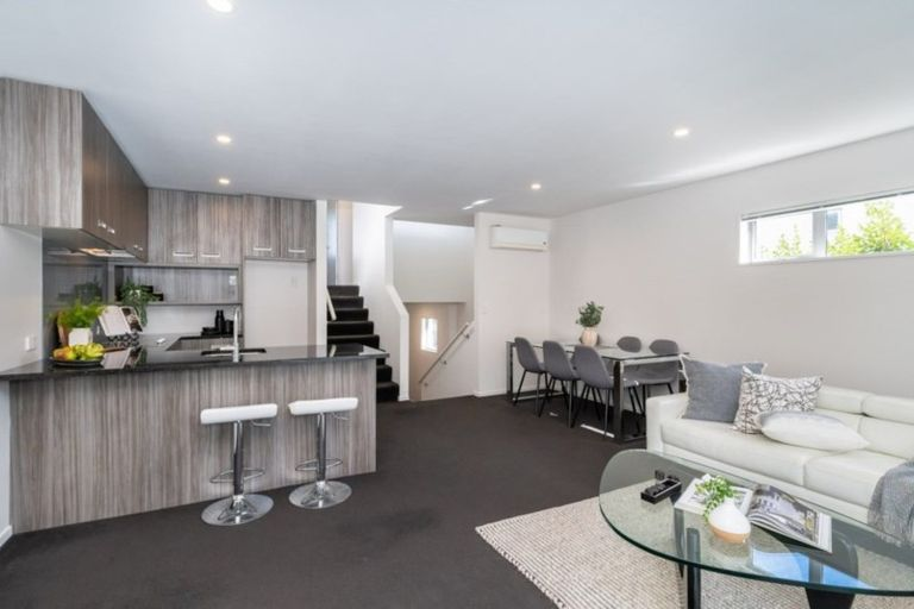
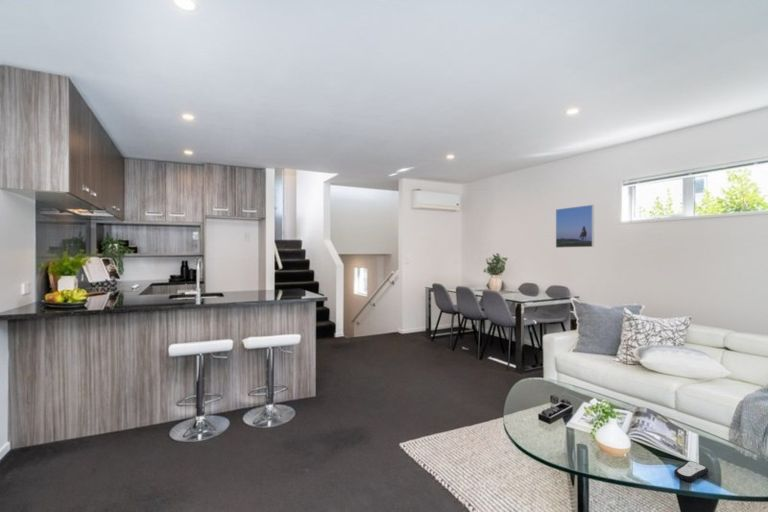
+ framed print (573, 227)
+ remote control (690, 471)
